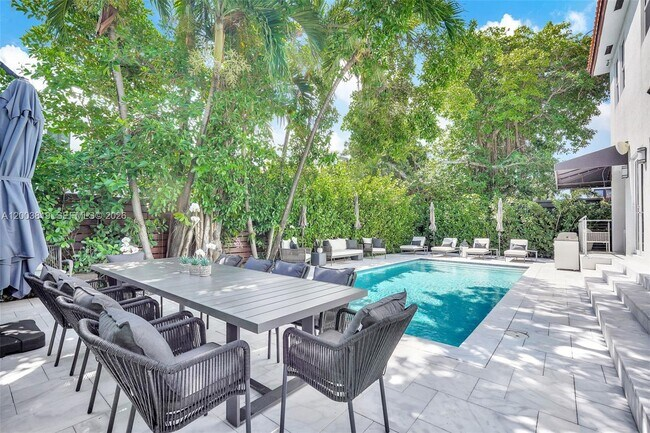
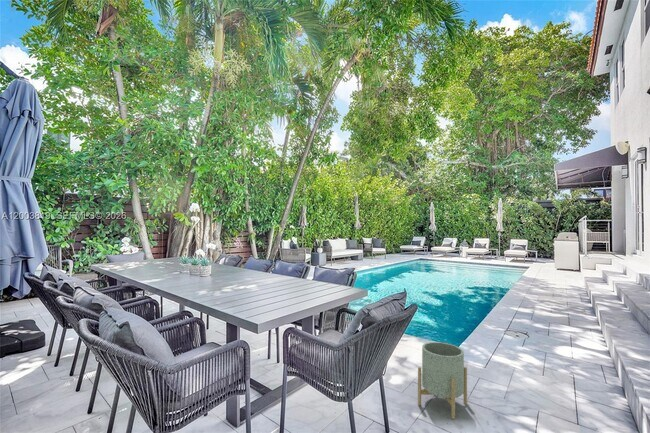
+ planter (442, 376)
